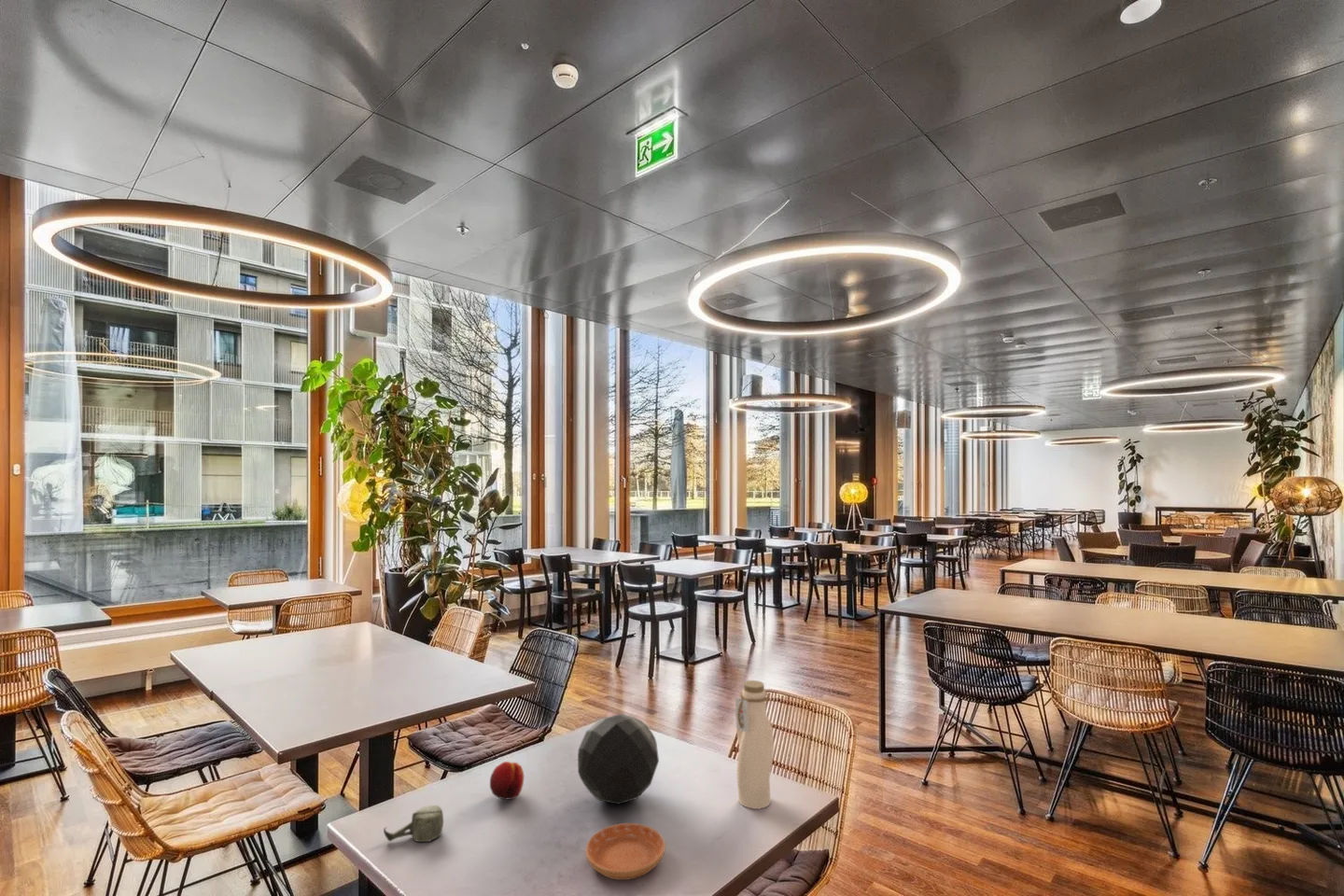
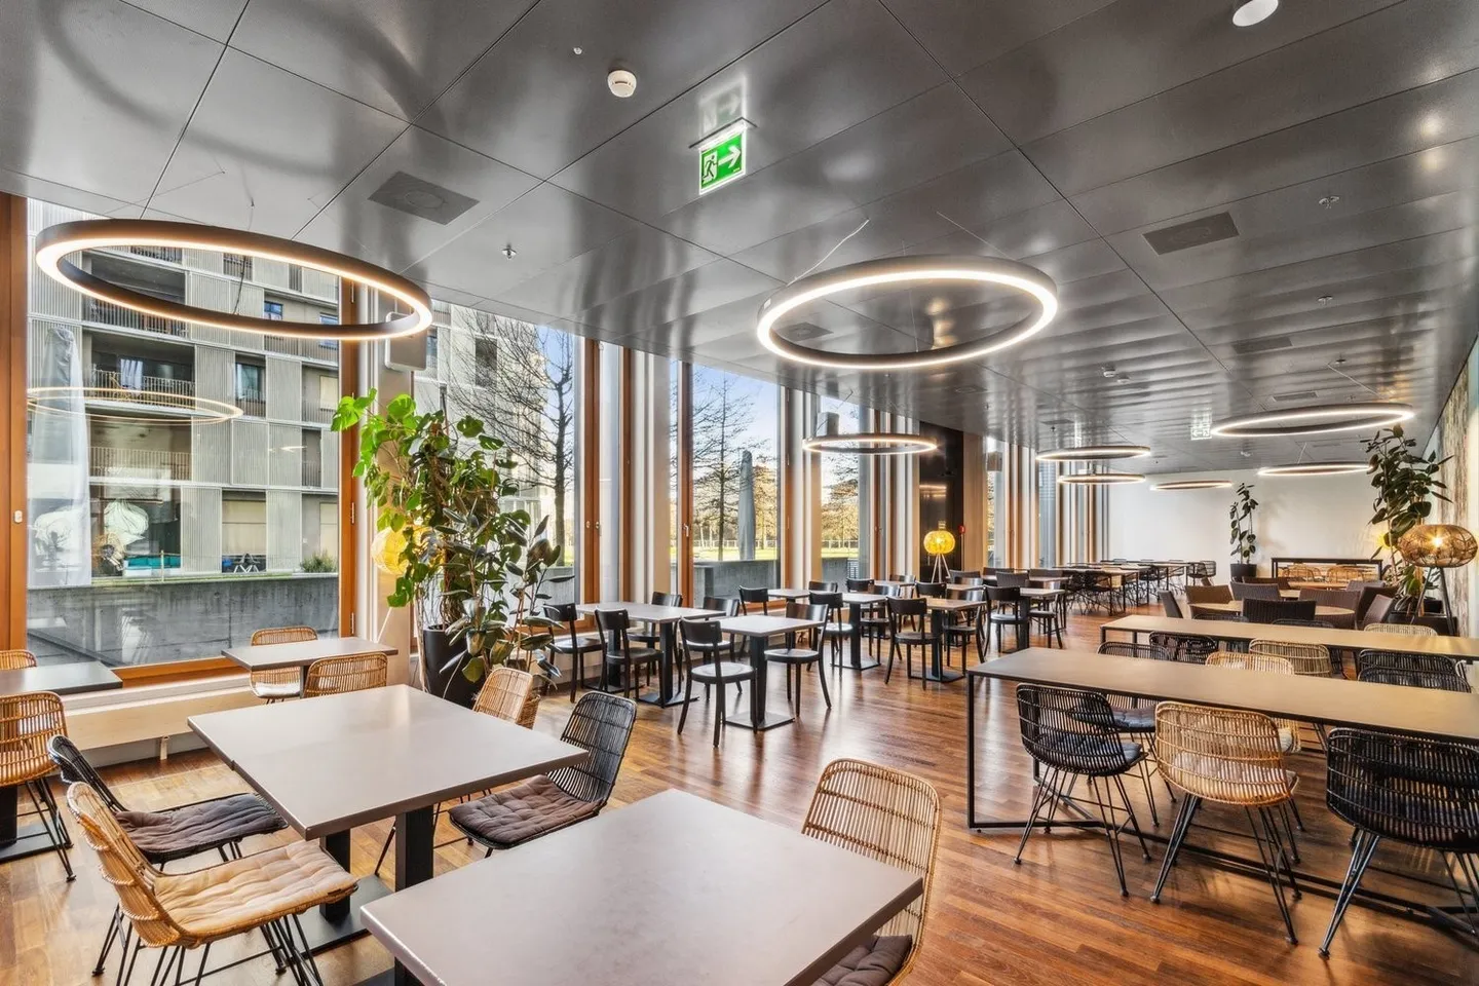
- saucer (625, 852)
- fruit (507, 779)
- water bottle (753, 743)
- cup (413, 824)
- bowl (618, 757)
